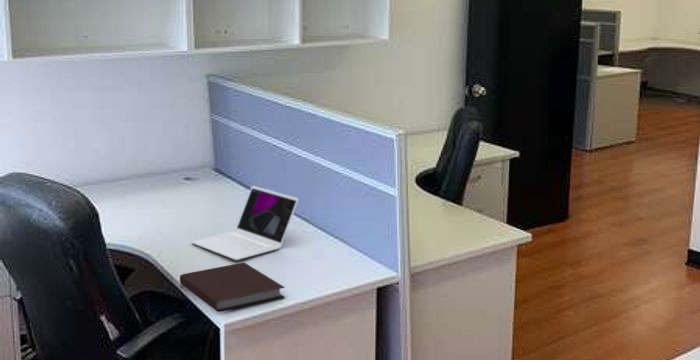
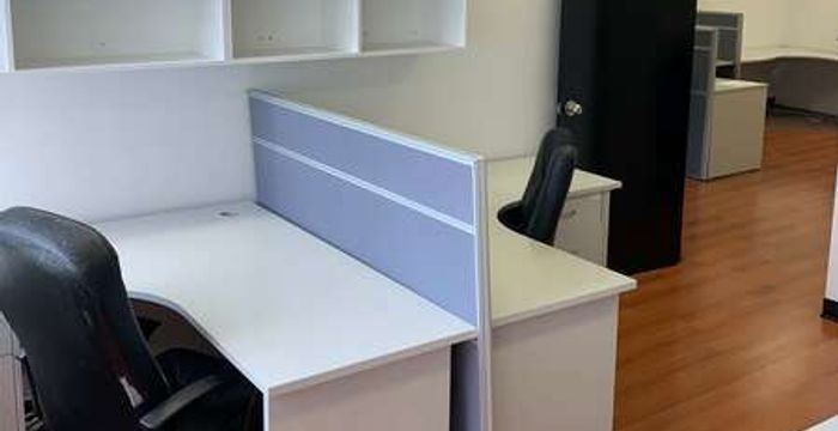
- laptop (244, 218)
- notebook (231, 285)
